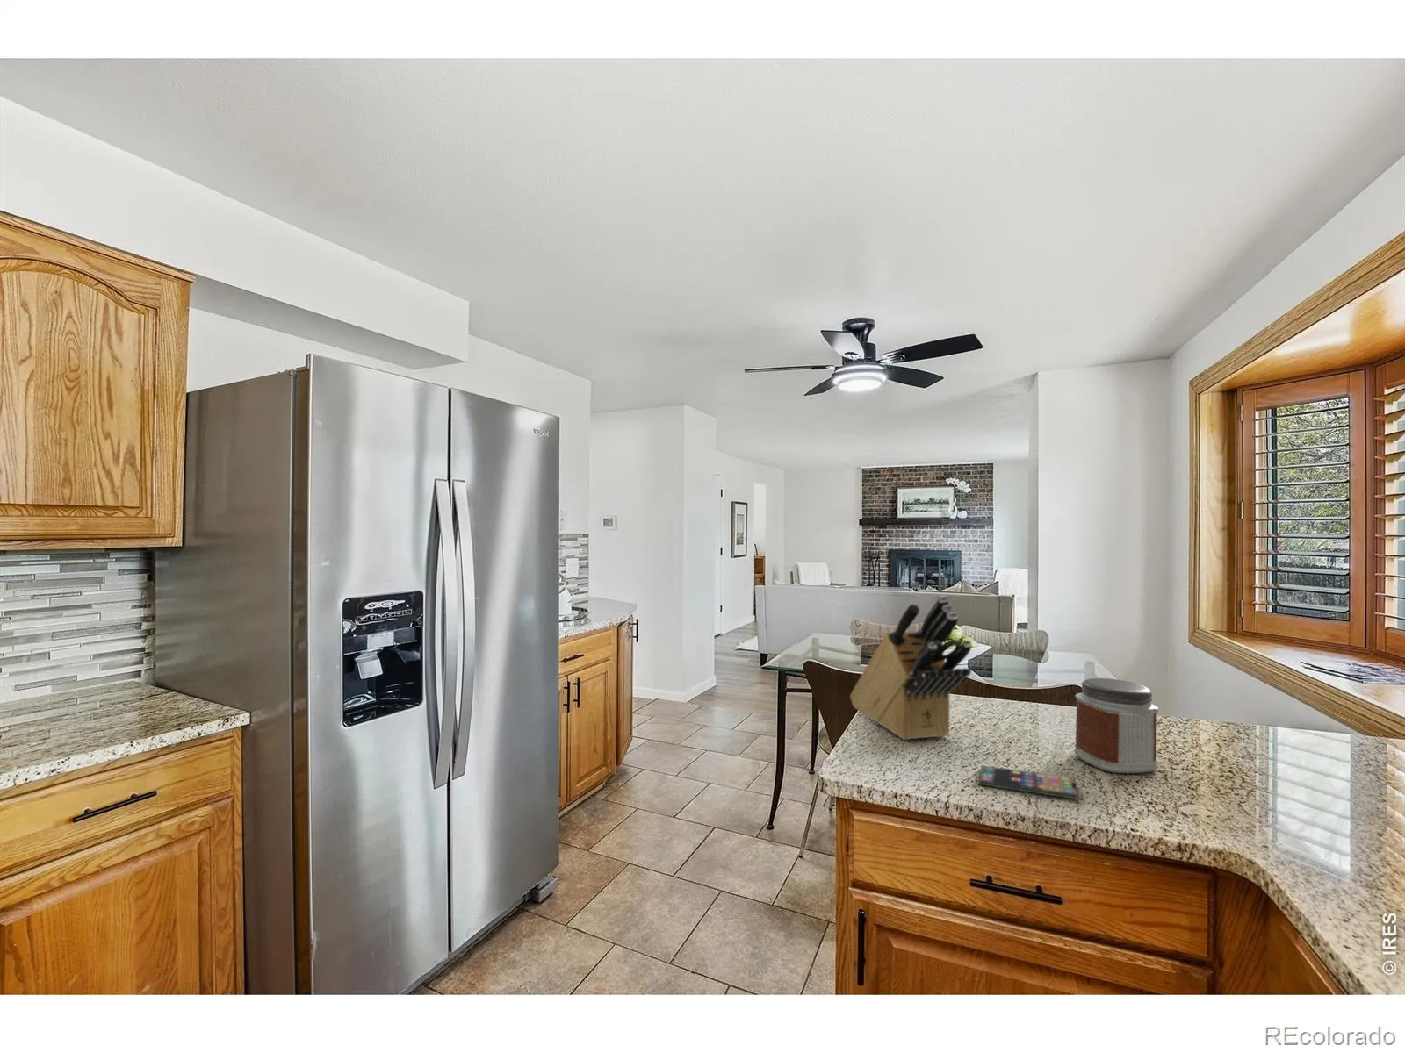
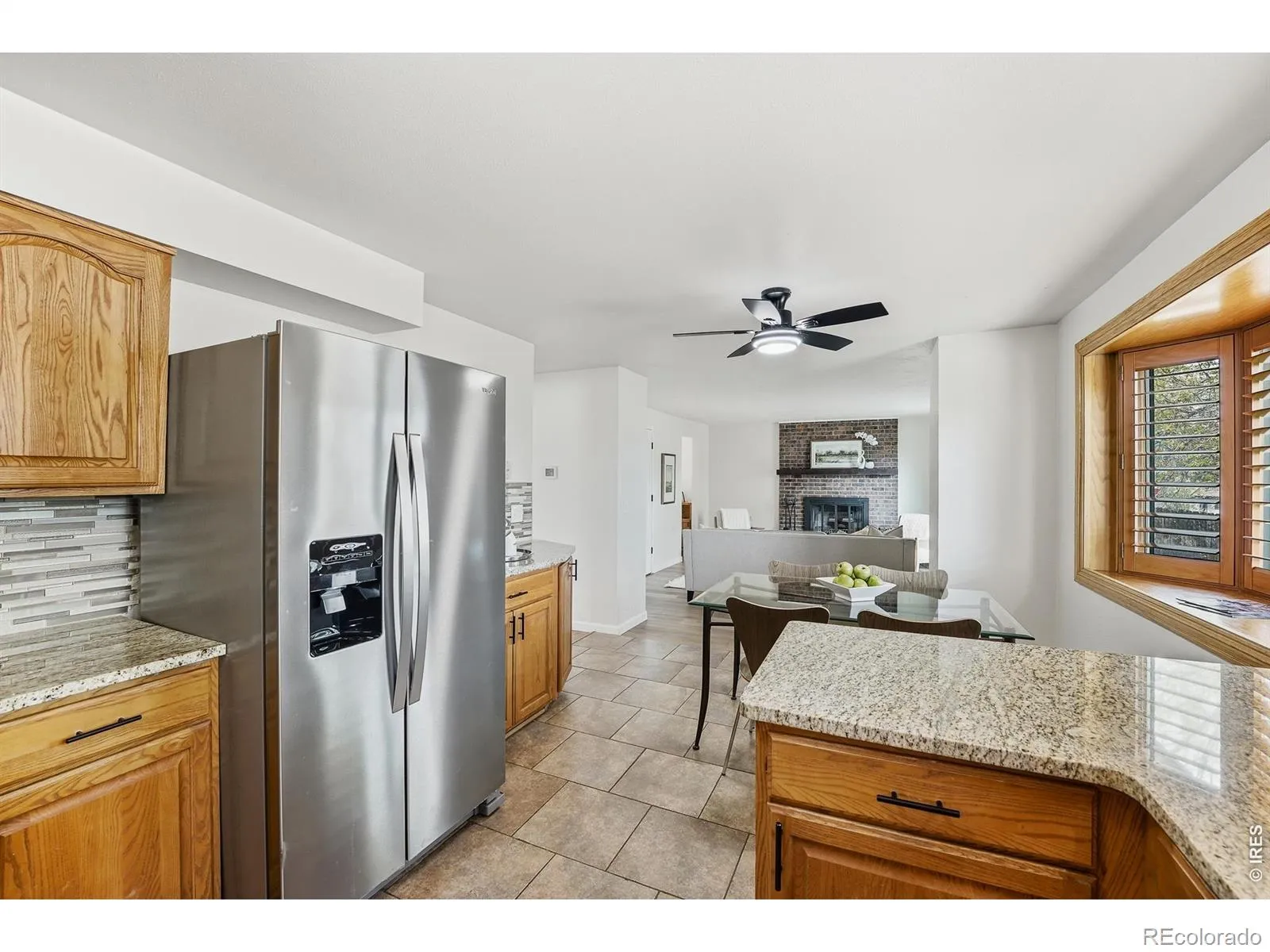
- smartphone (1027, 781)
- jar (1114, 723)
- knife block (905, 659)
